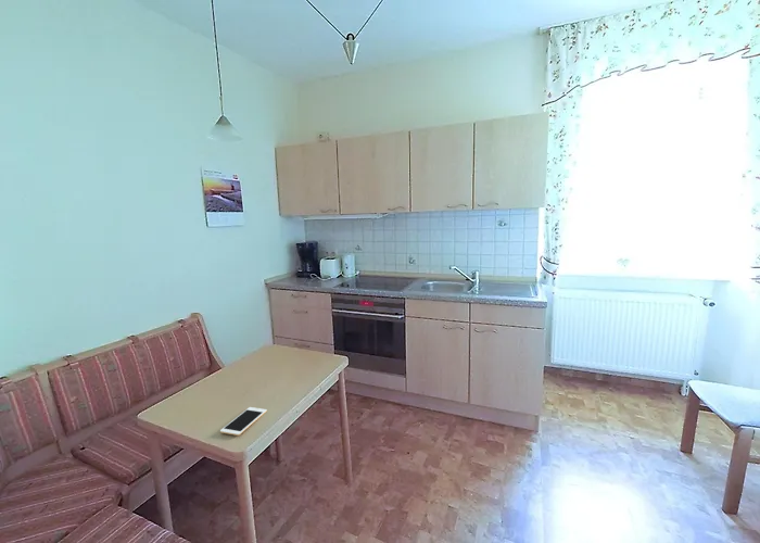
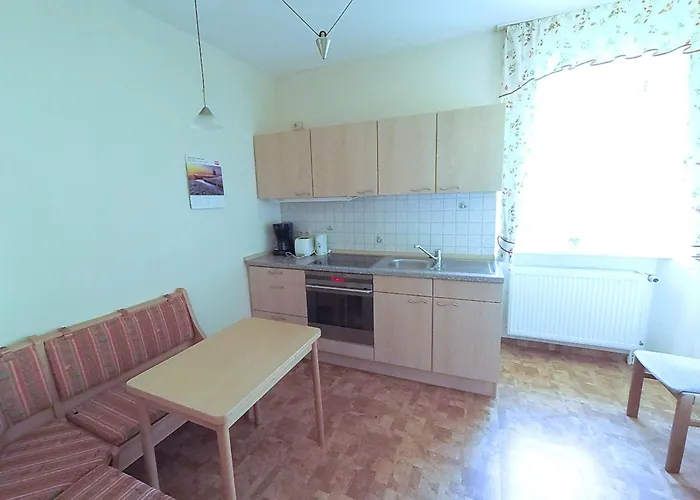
- cell phone (244, 420)
